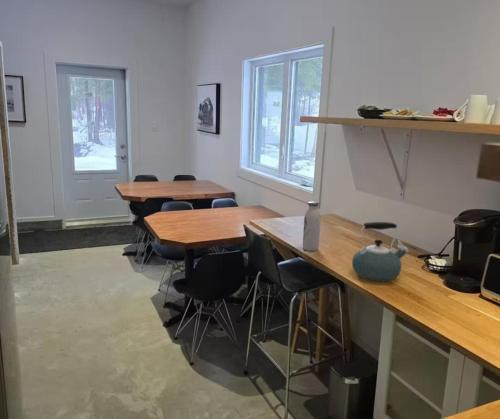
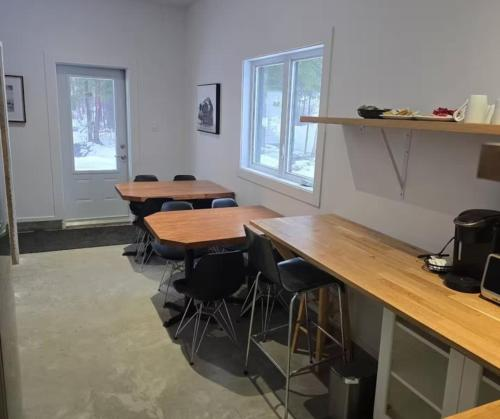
- water bottle (312, 225)
- kettle (382, 249)
